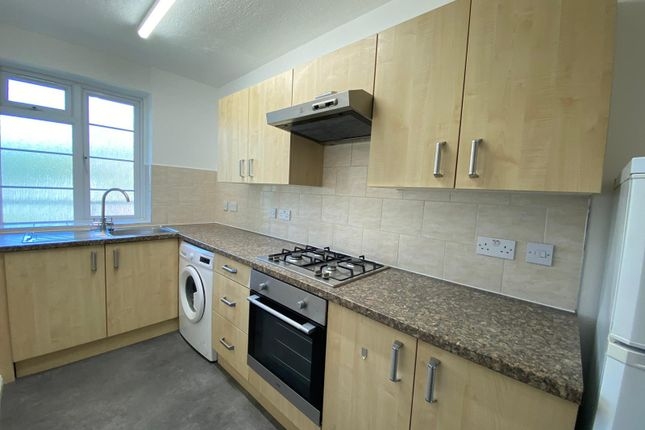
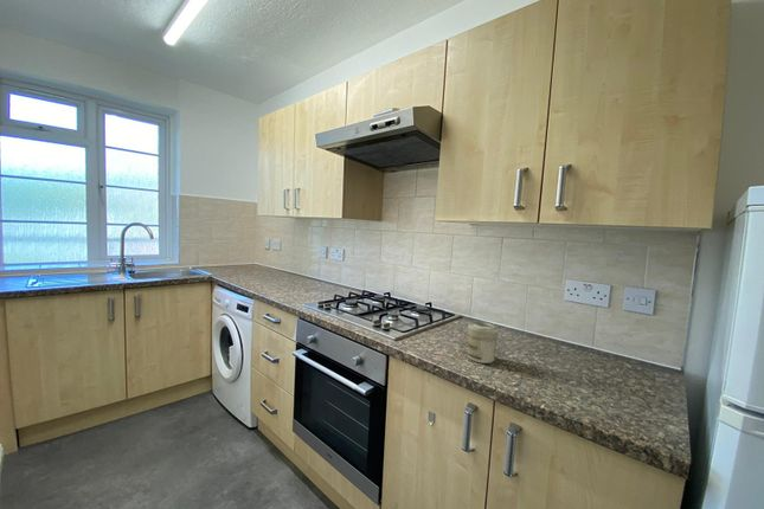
+ jar (481, 341)
